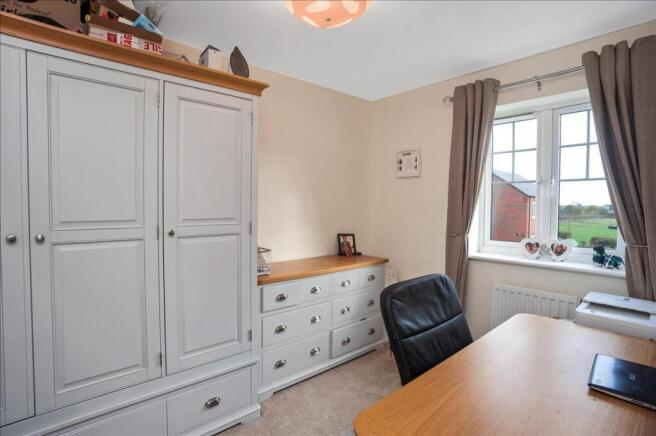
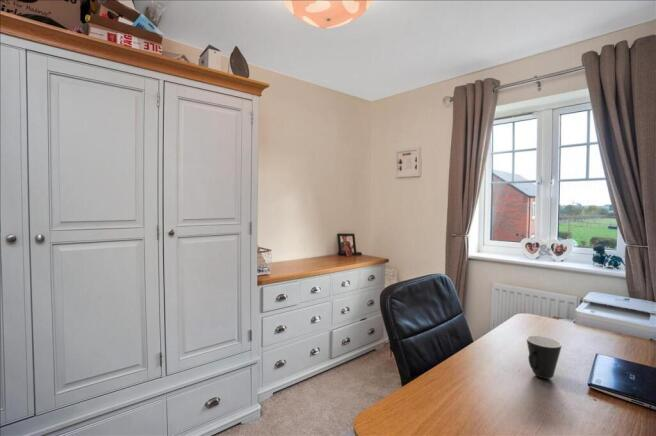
+ mug (541, 359)
